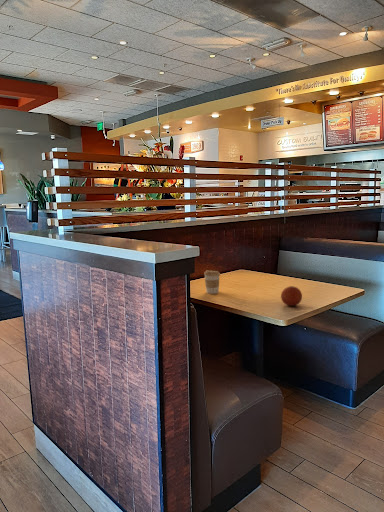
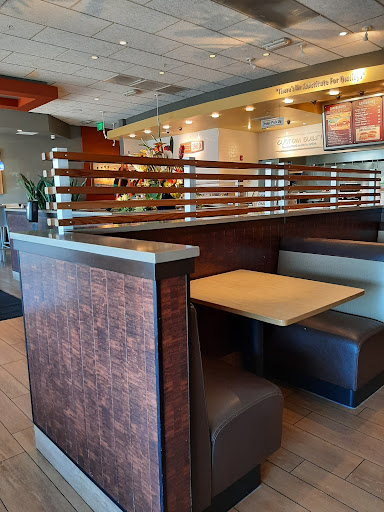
- coffee cup (212, 281)
- fruit (291, 295)
